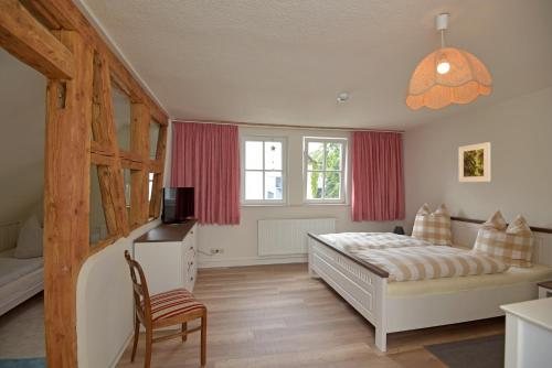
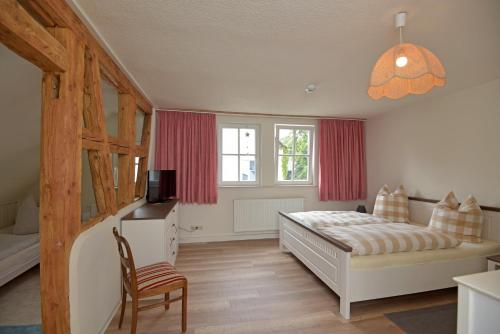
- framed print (473, 163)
